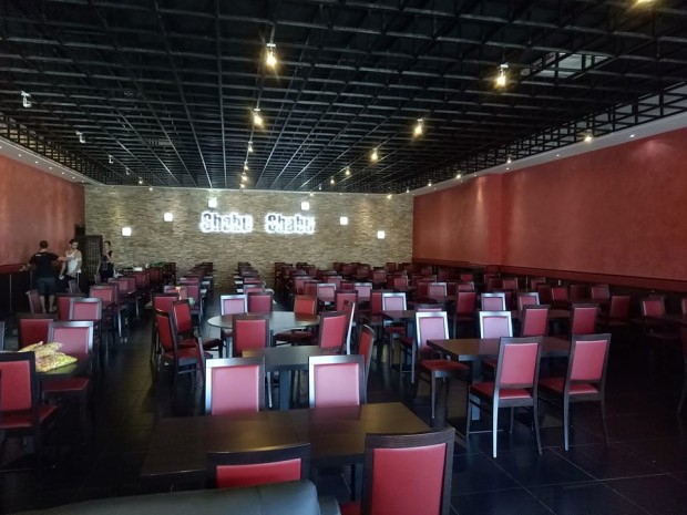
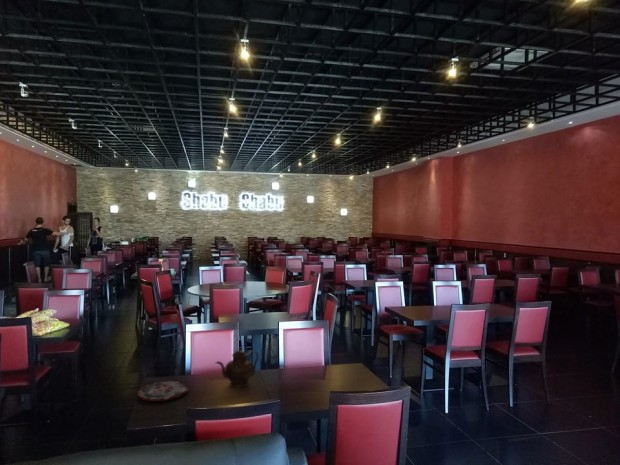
+ plate (163, 390)
+ teapot (237, 366)
